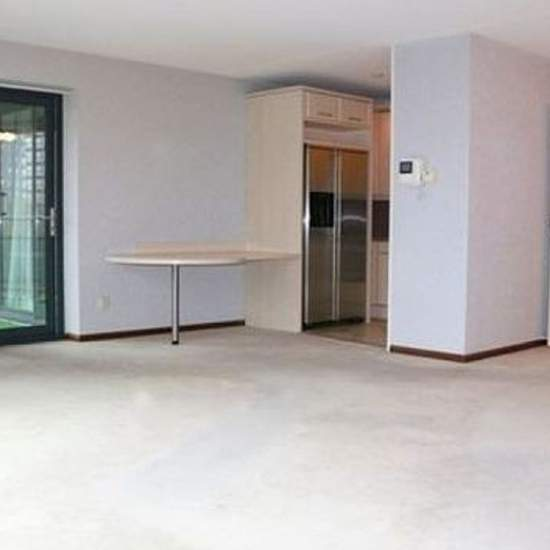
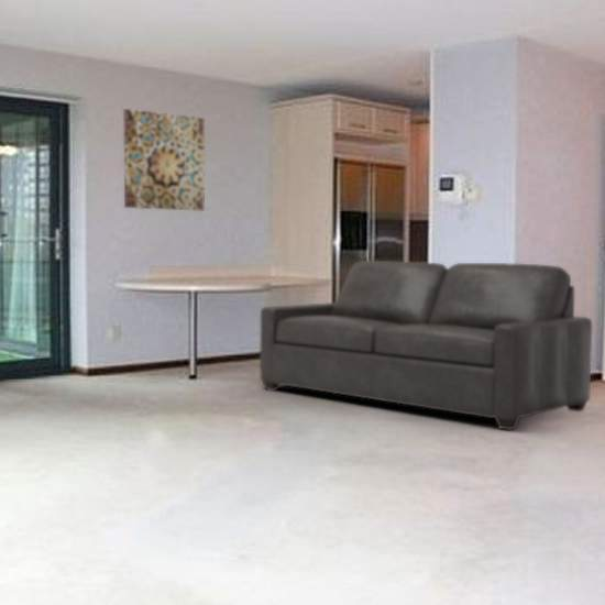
+ wall art (165, 162)
+ sofa (416, 331)
